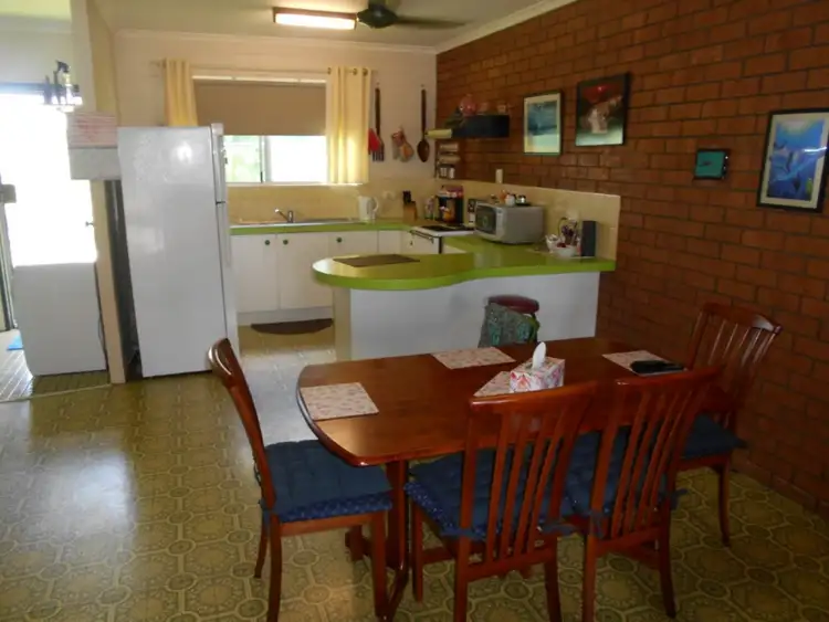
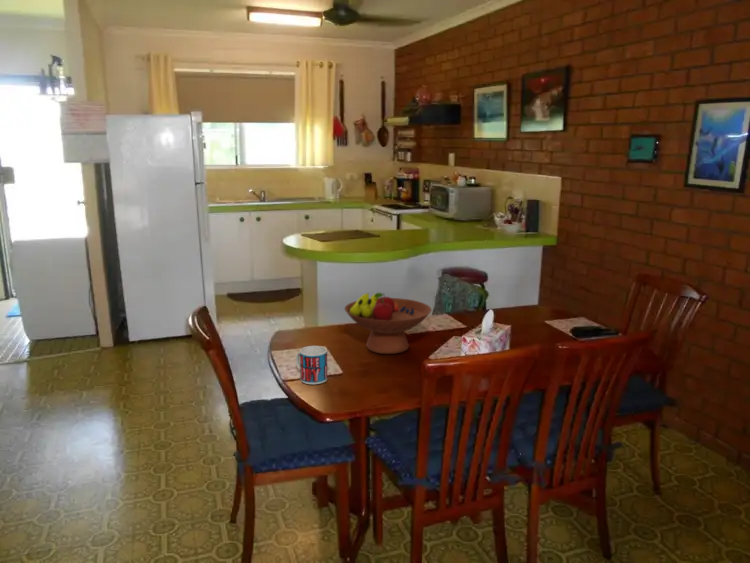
+ fruit bowl (387, 320)
+ mug (309, 364)
